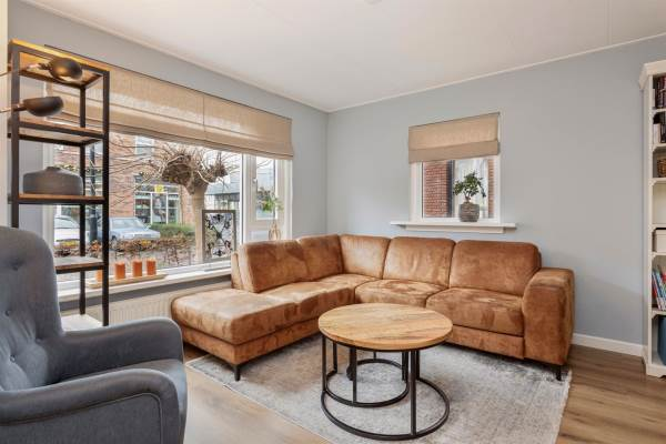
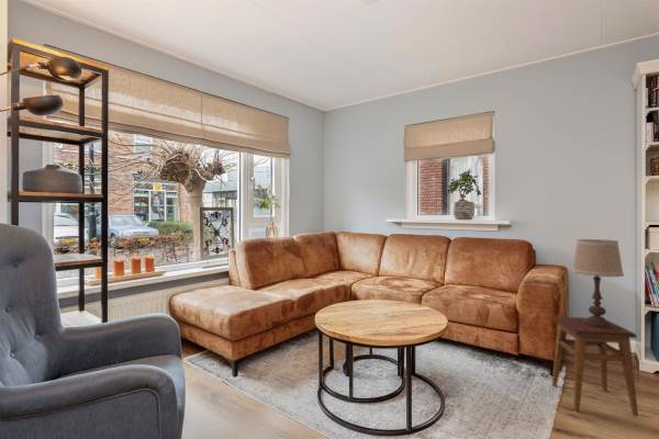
+ stool (591, 359)
+ table lamp (596, 282)
